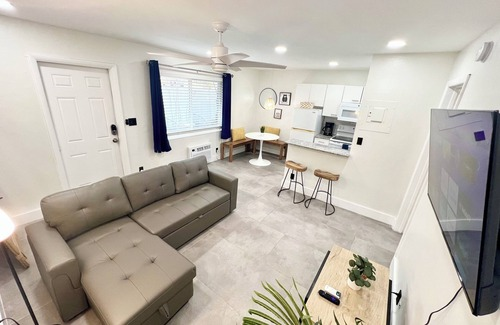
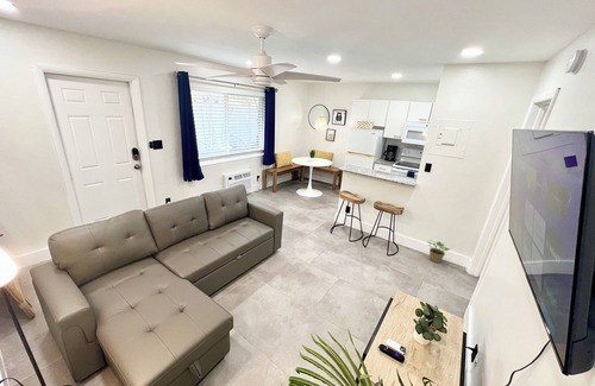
+ potted plant (436, 249)
